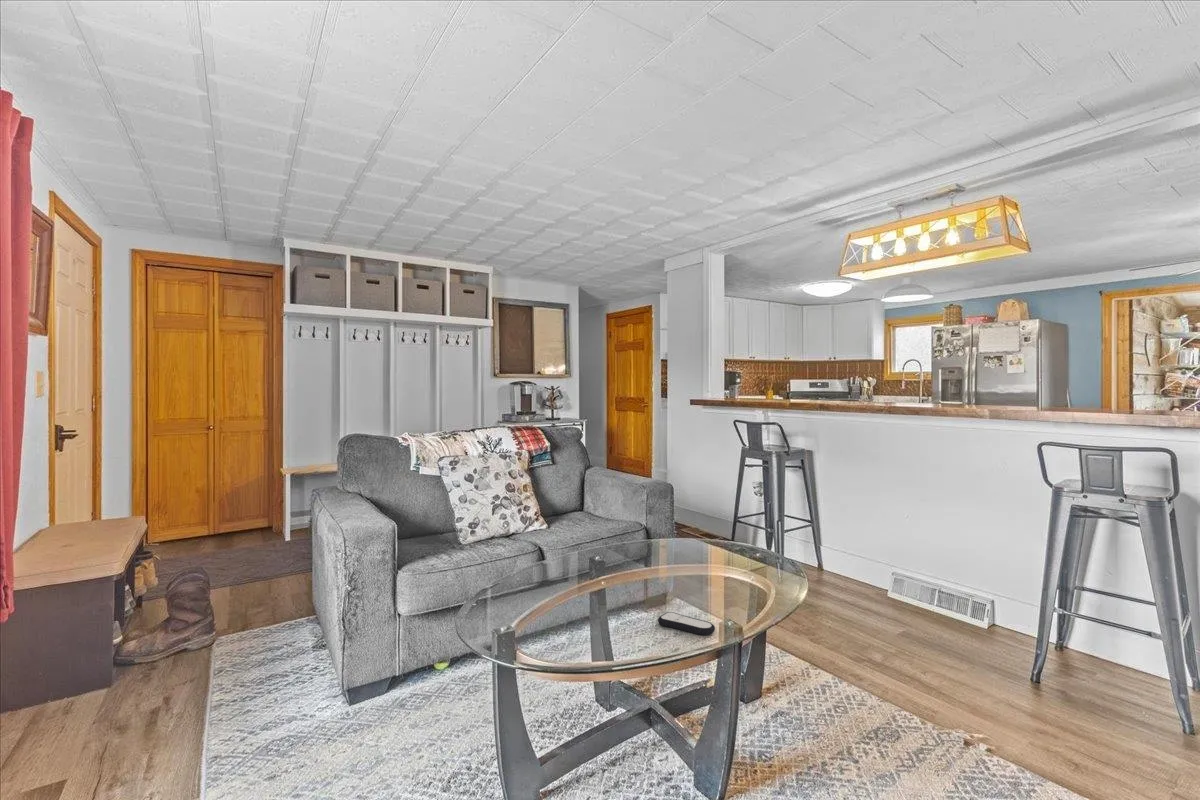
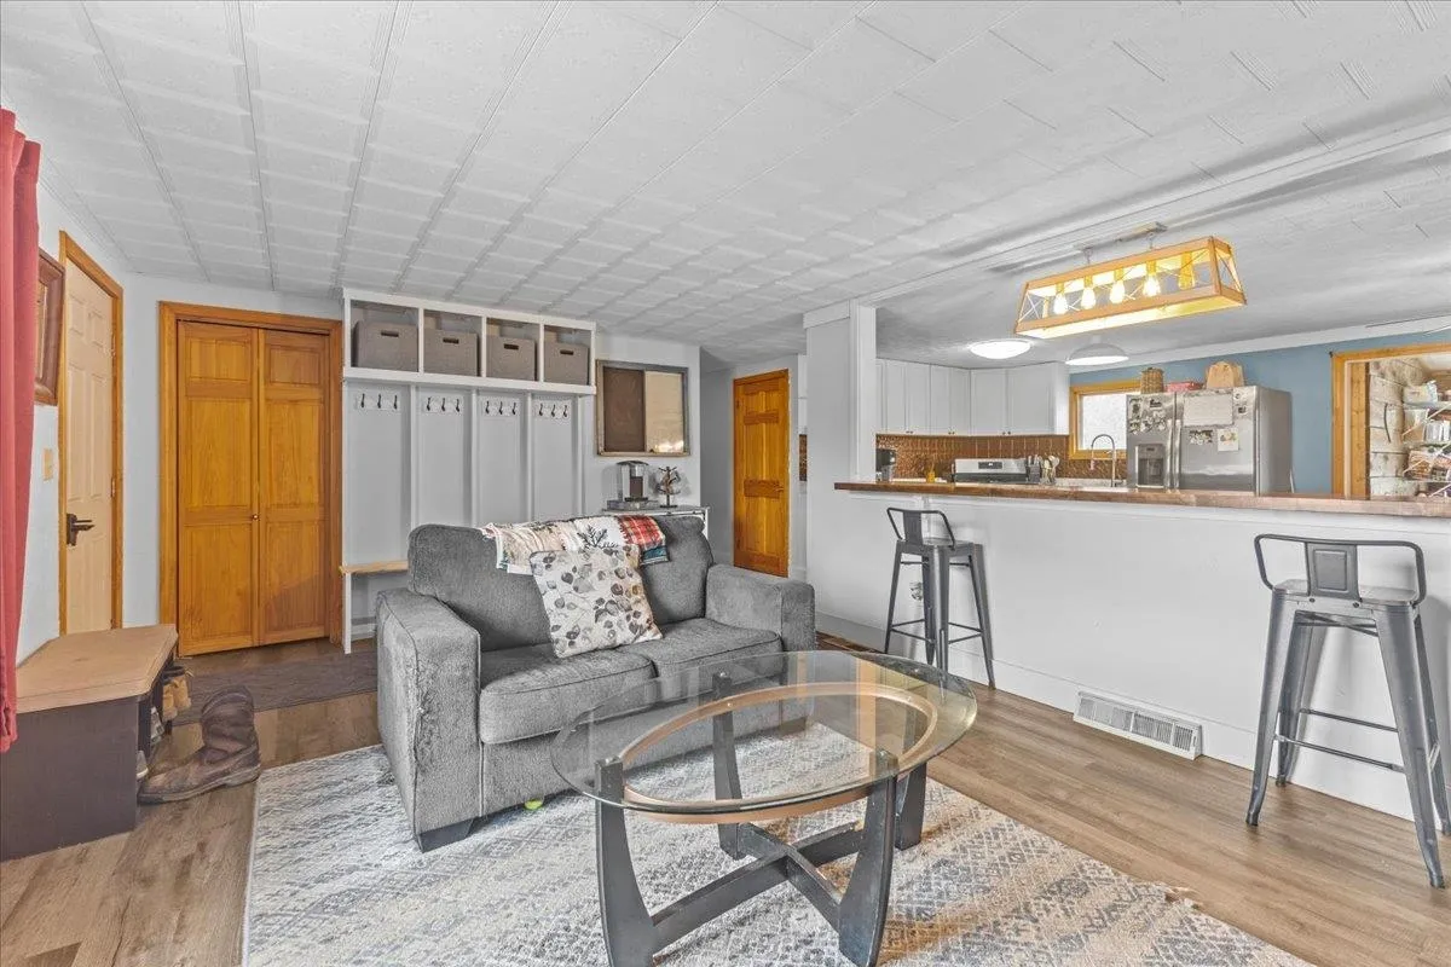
- remote control (686, 623)
